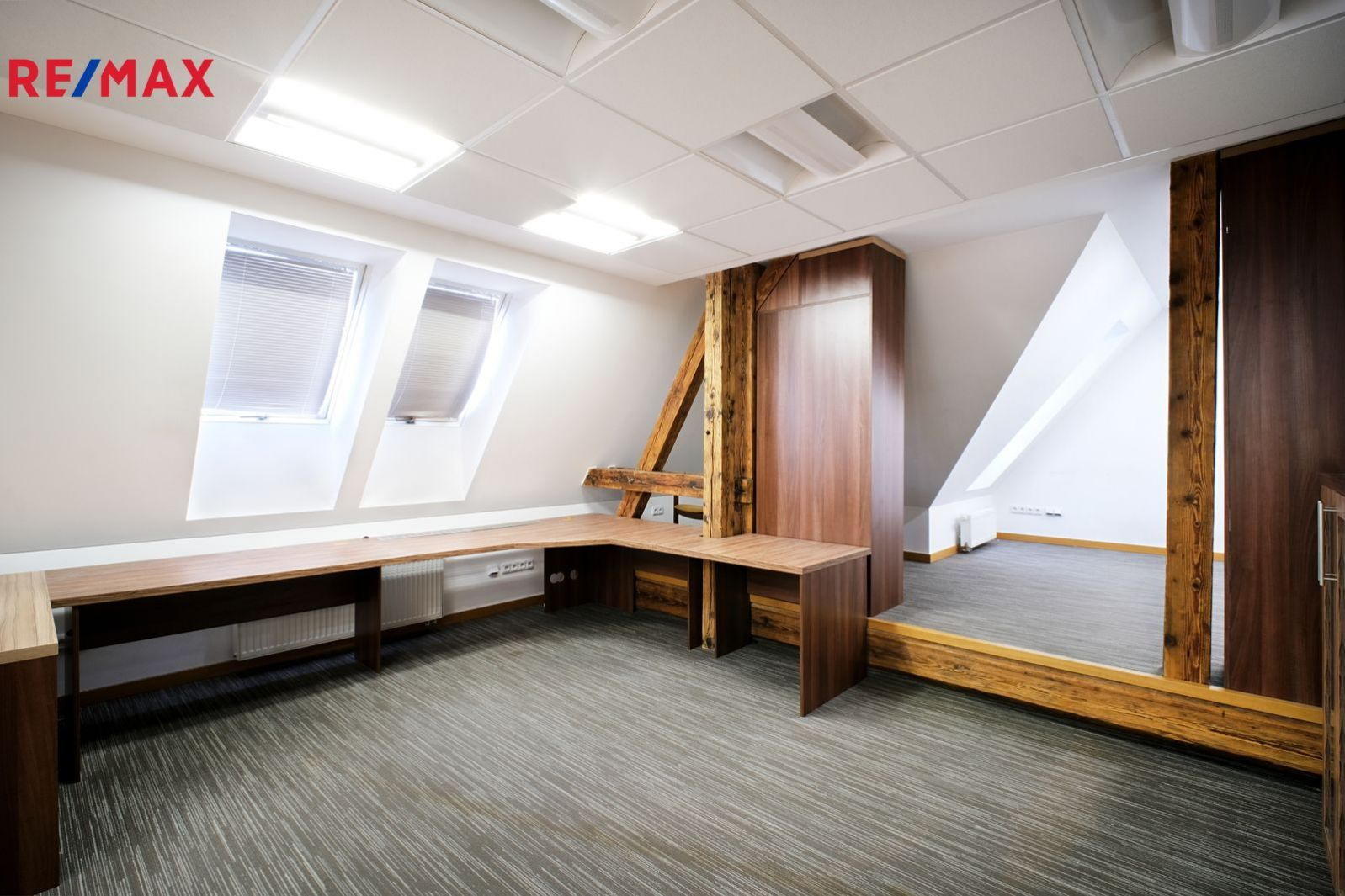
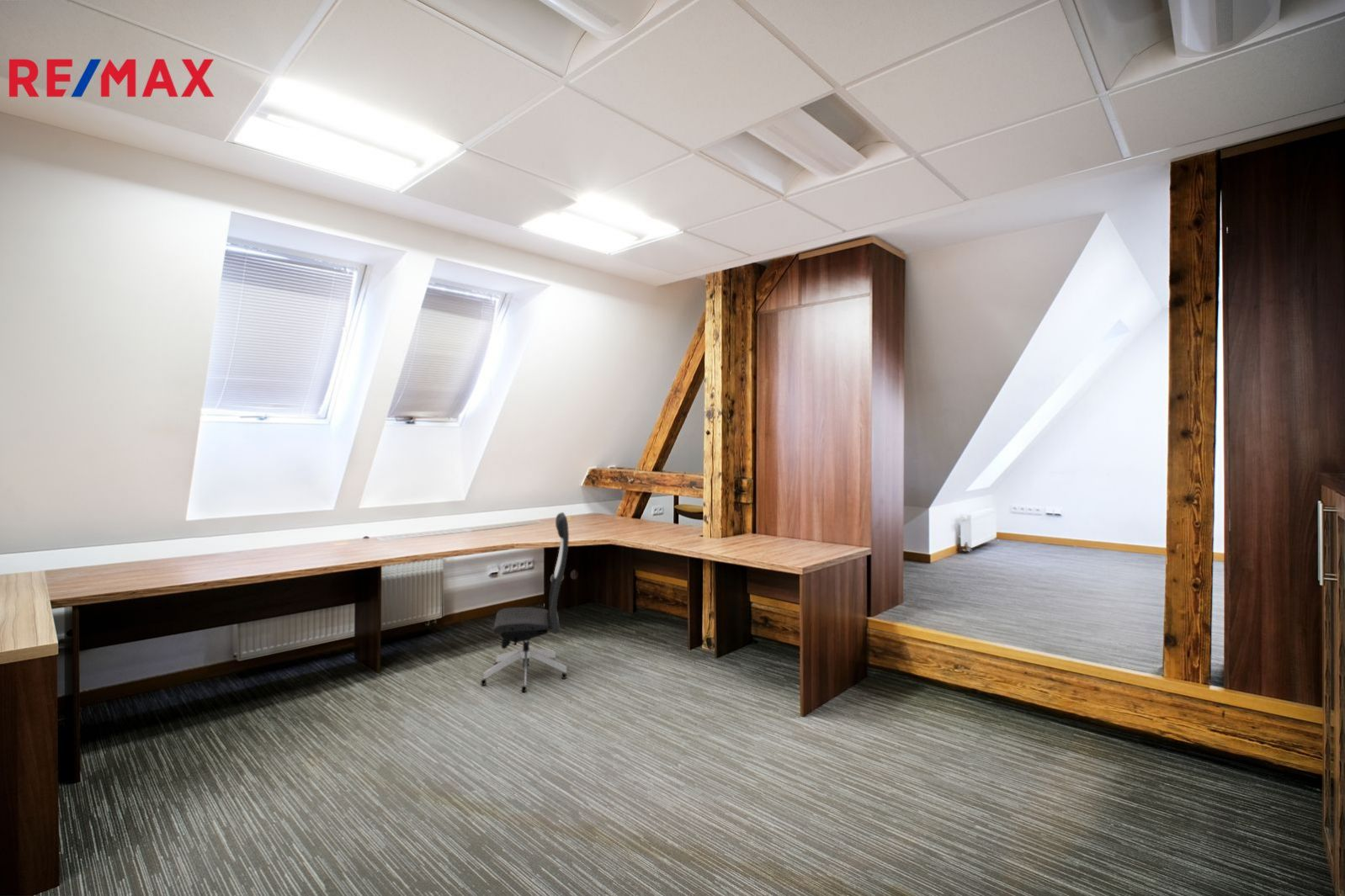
+ office chair (525, 607)
